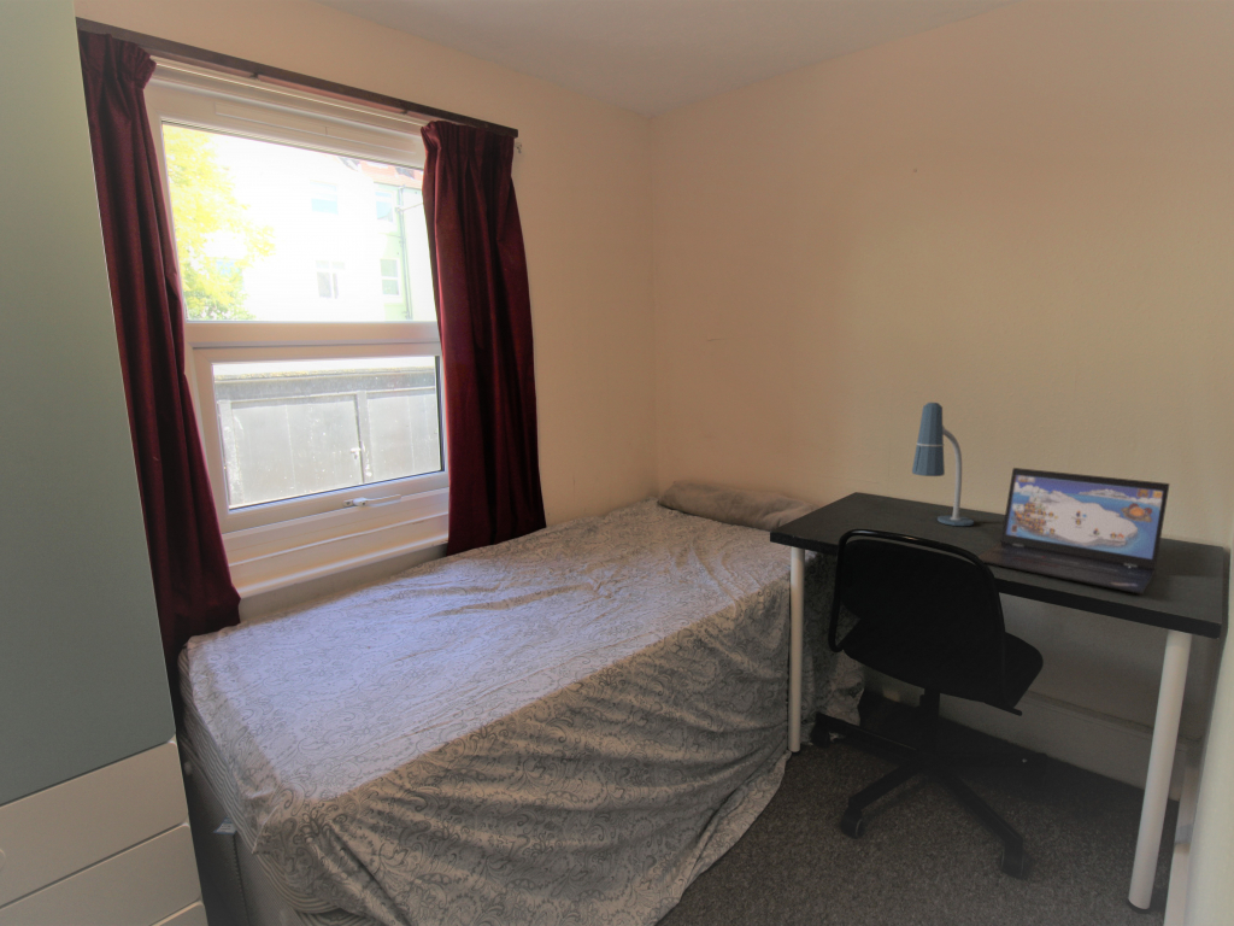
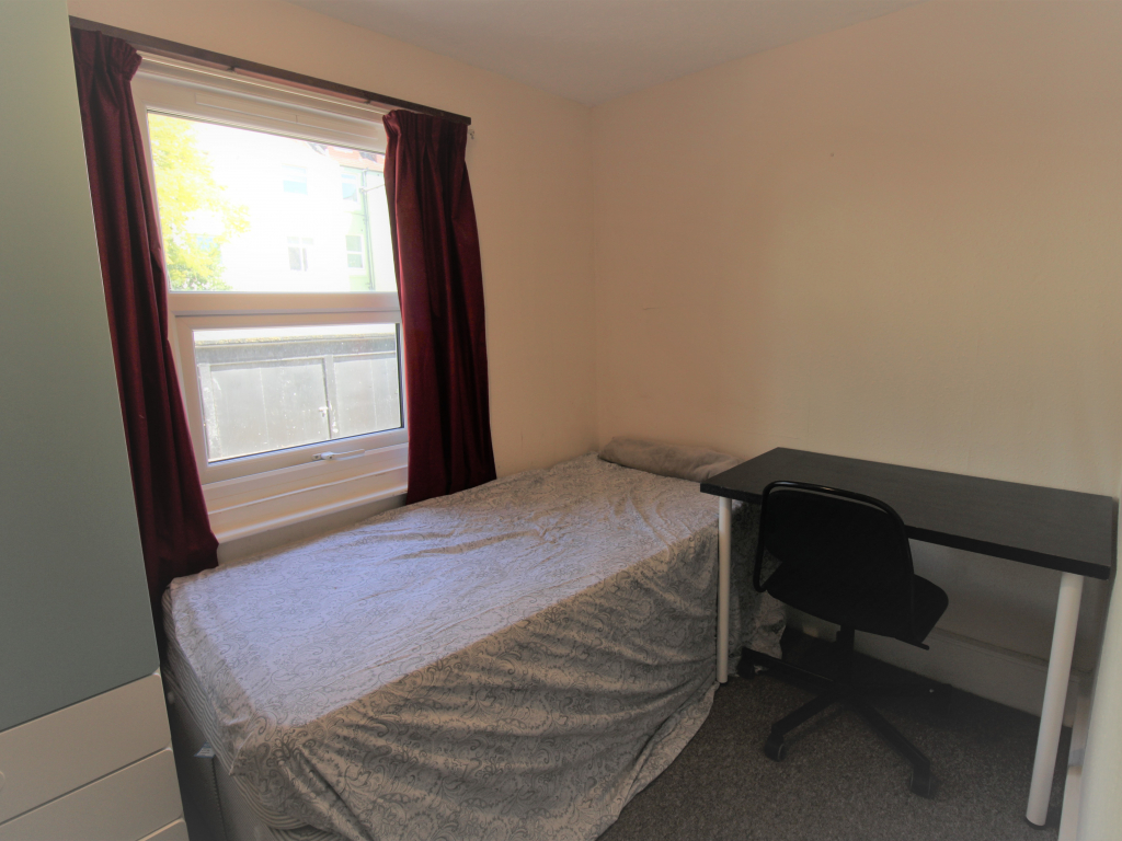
- laptop (1069, 523)
- desk lamp (942, 464)
